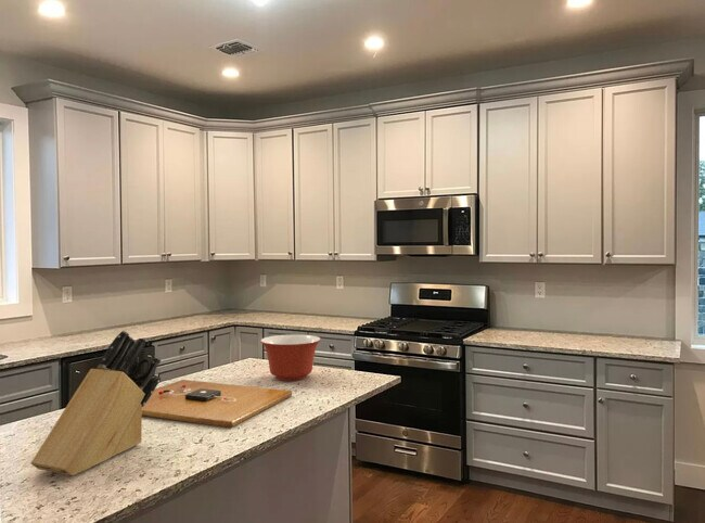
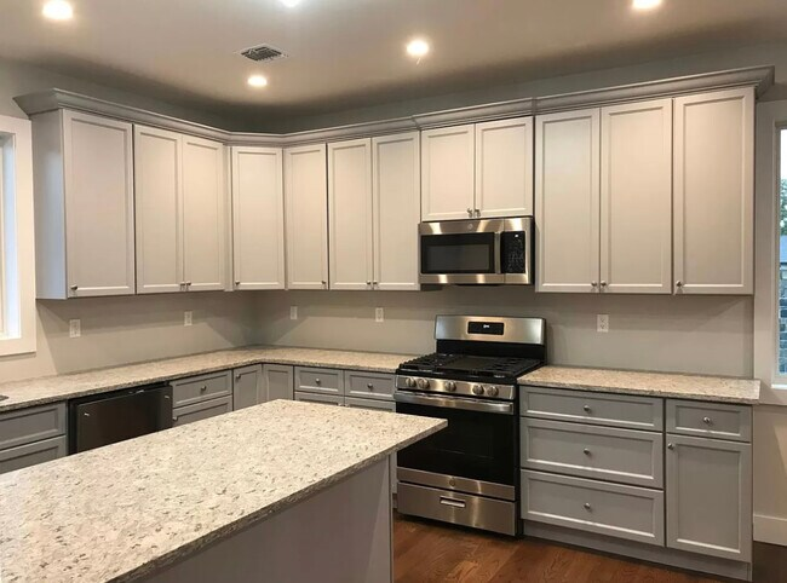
- mixing bowl (291, 358)
- knife block (103, 394)
- cutting board (203, 397)
